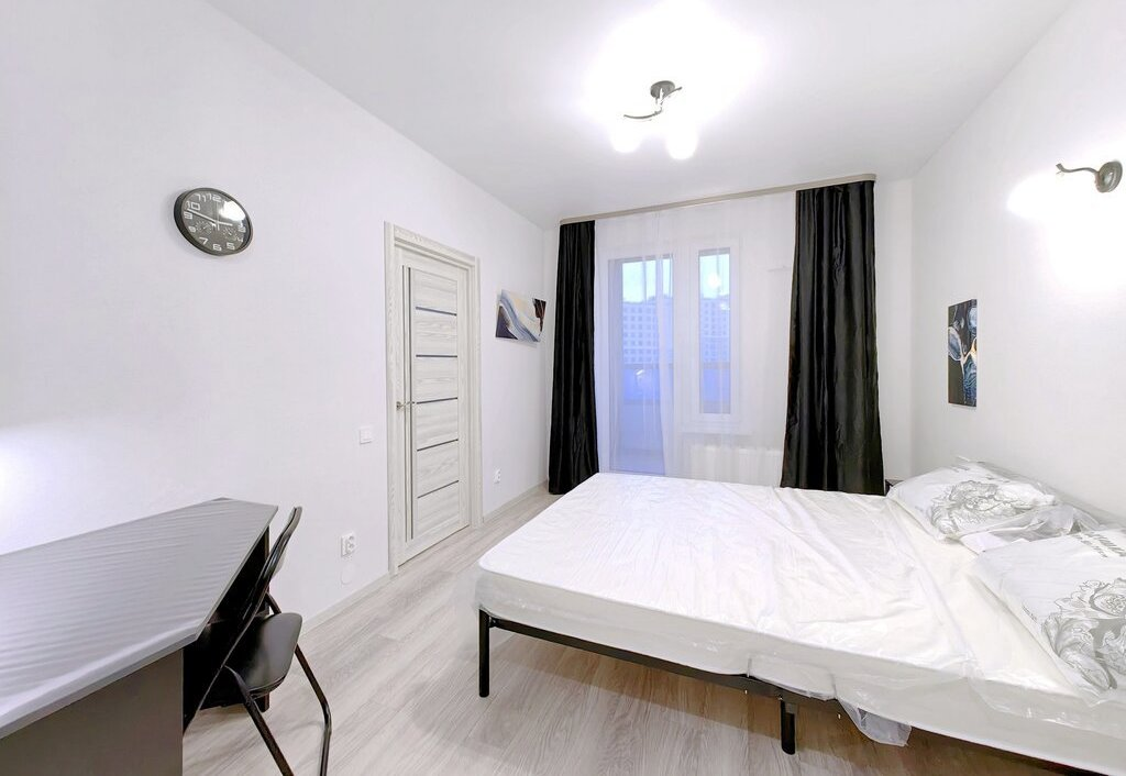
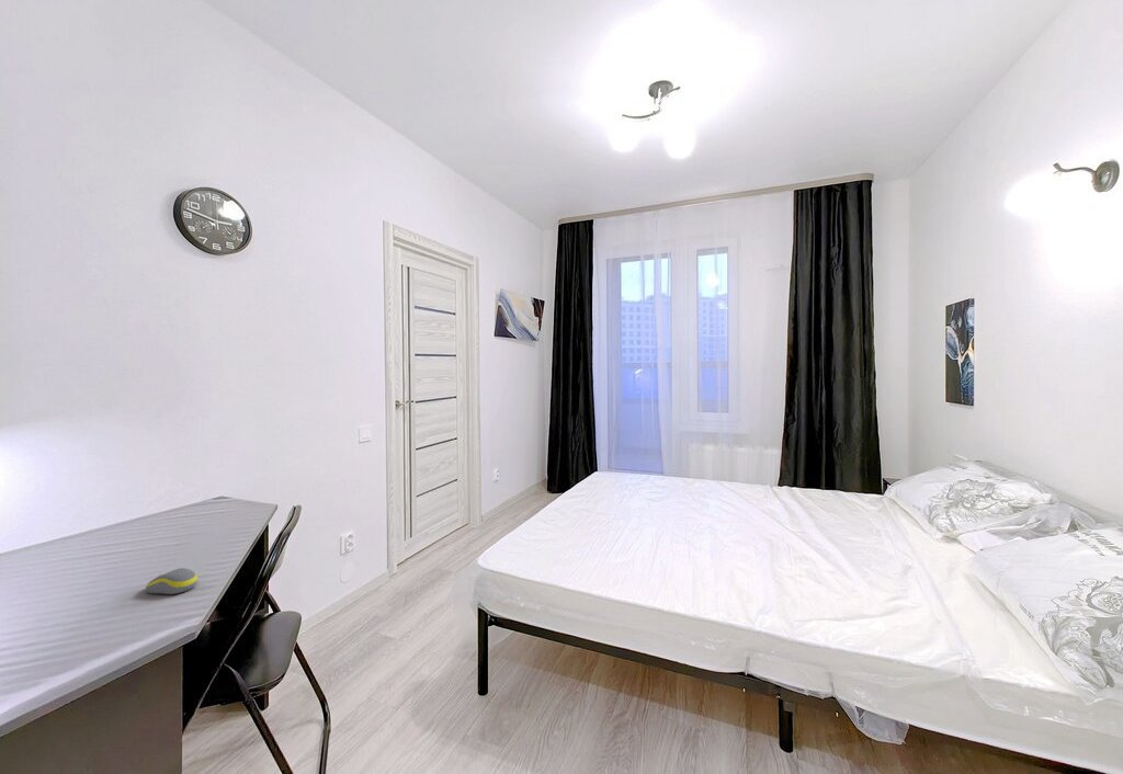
+ computer mouse (172, 579)
